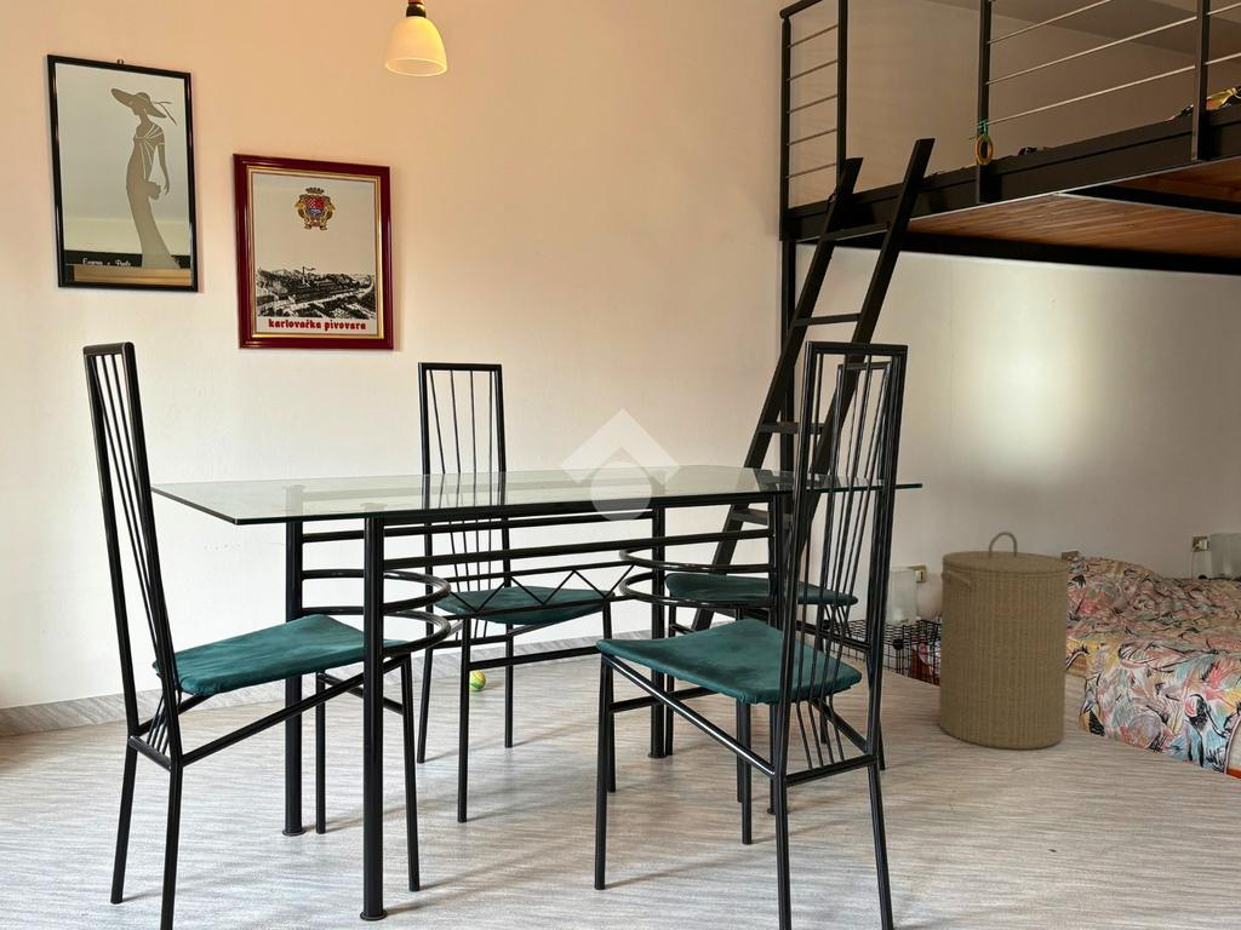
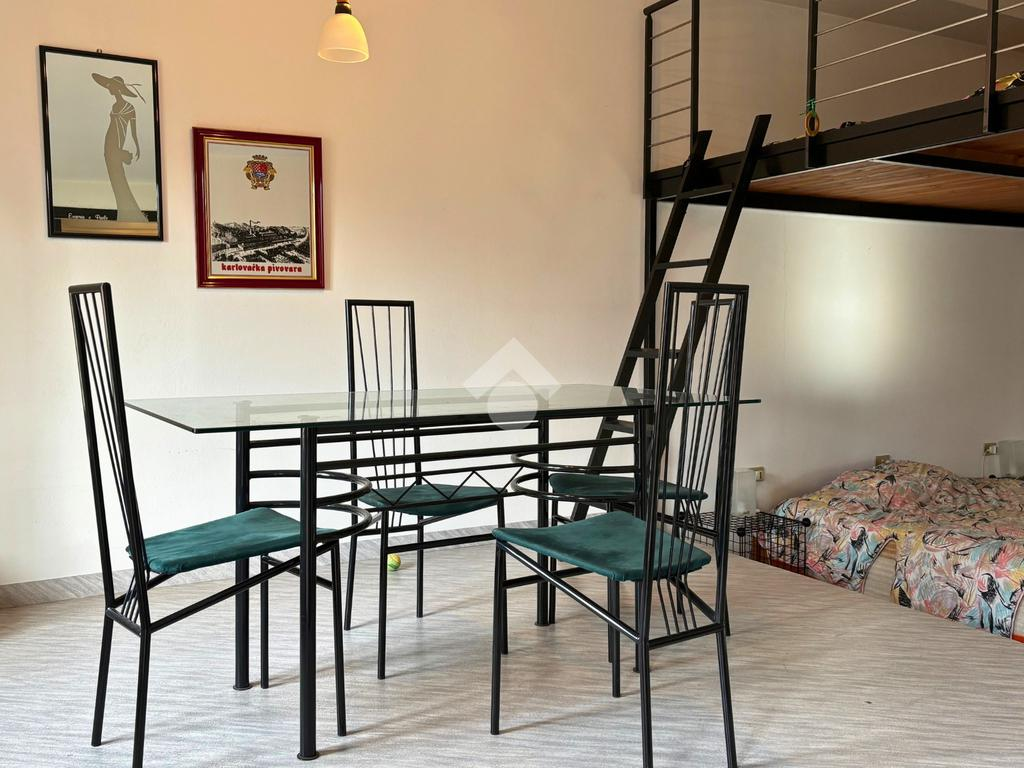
- laundry hamper (1002, 631)
